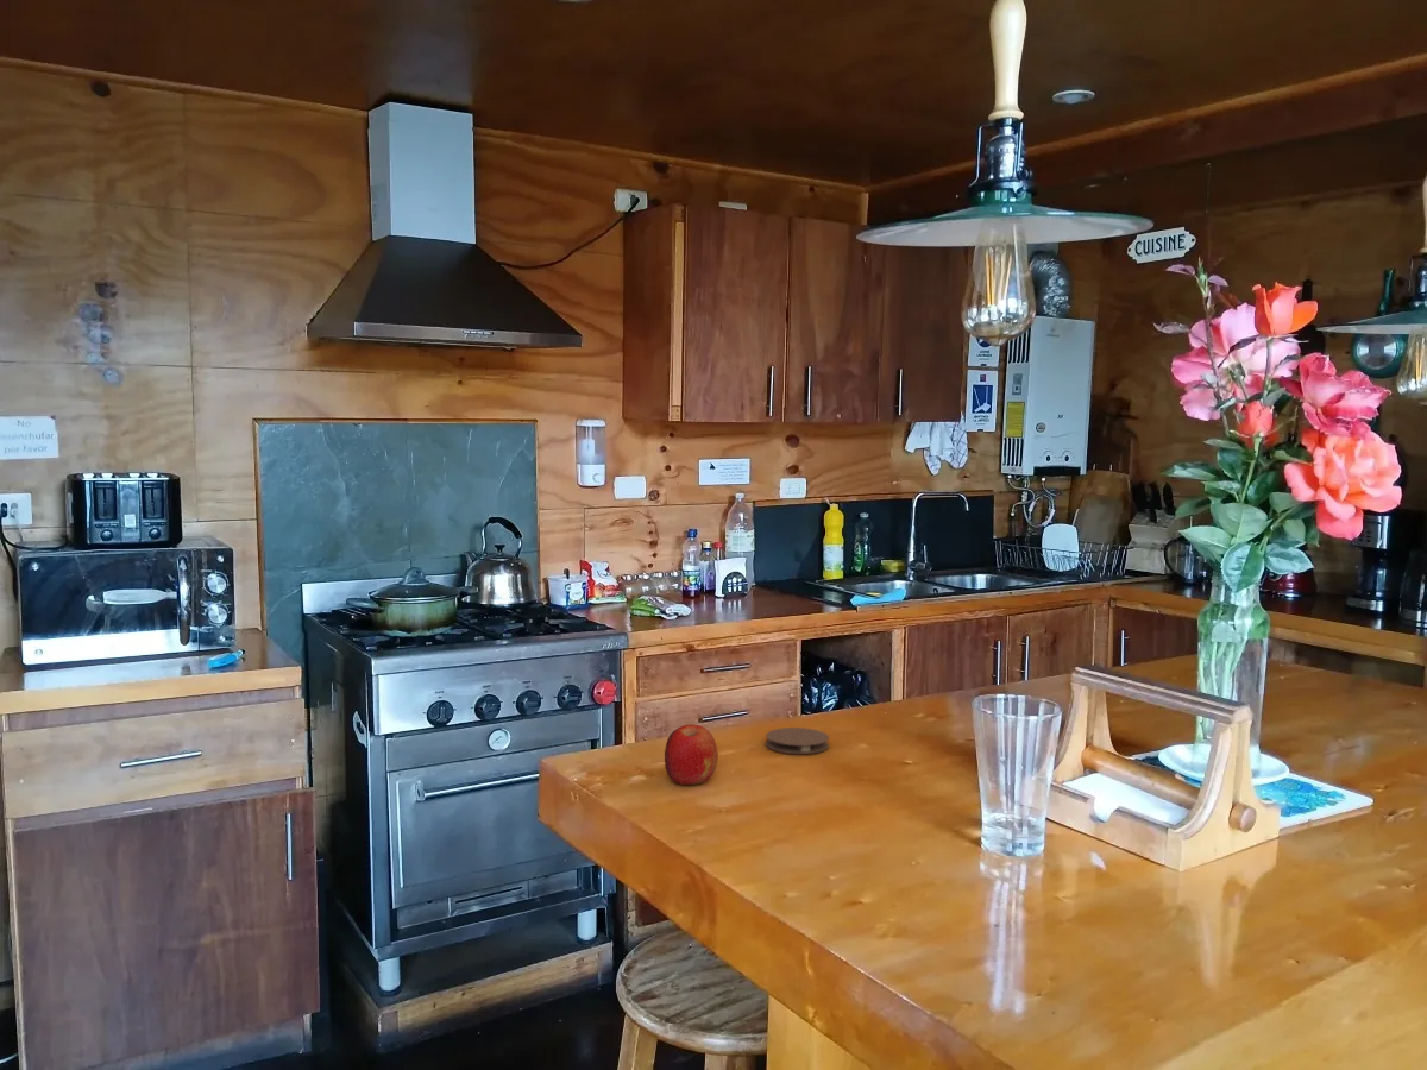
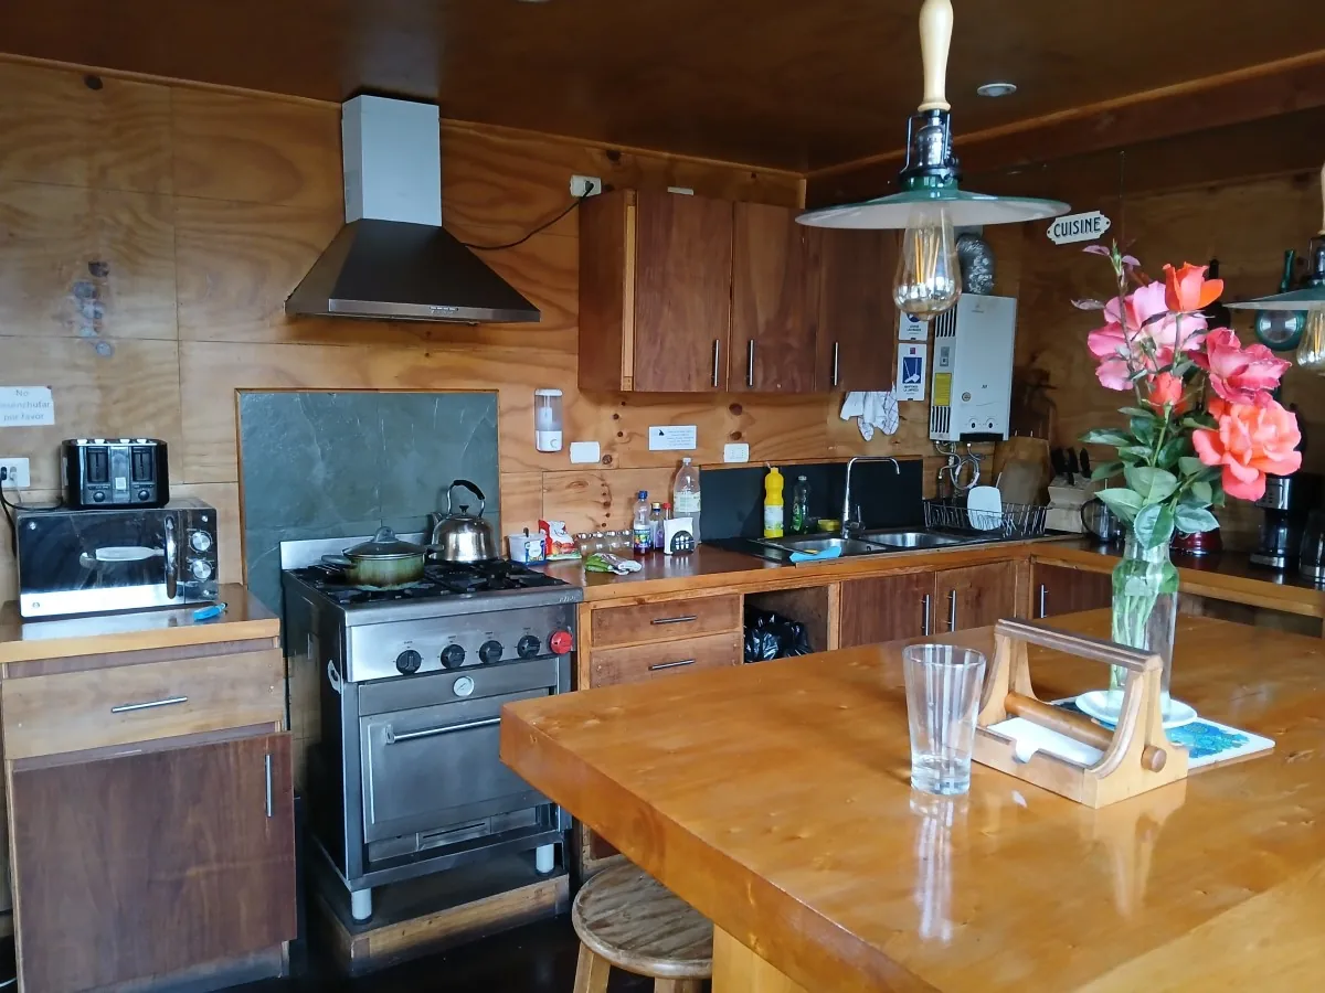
- fruit (690, 754)
- coaster (797, 739)
